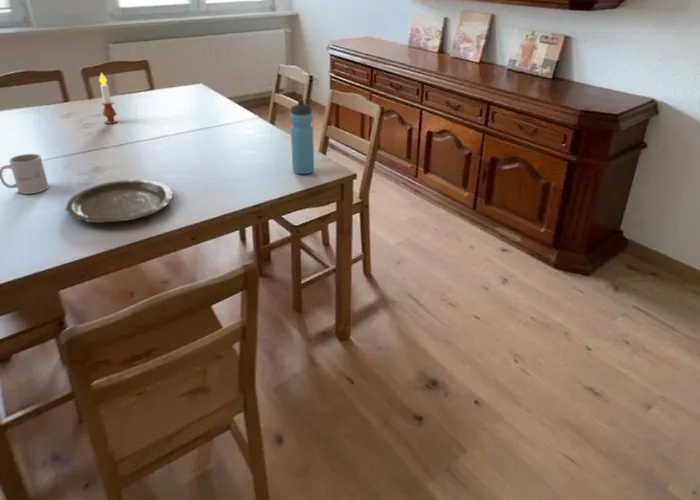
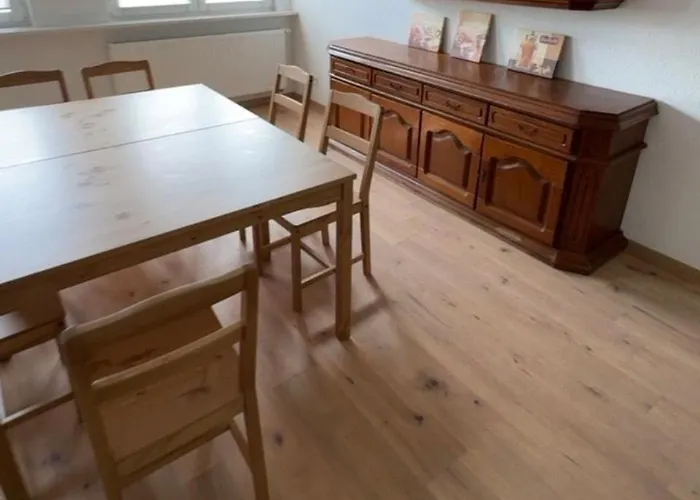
- mug (23, 174)
- water bottle (302, 136)
- candle (106, 97)
- plate (121, 201)
